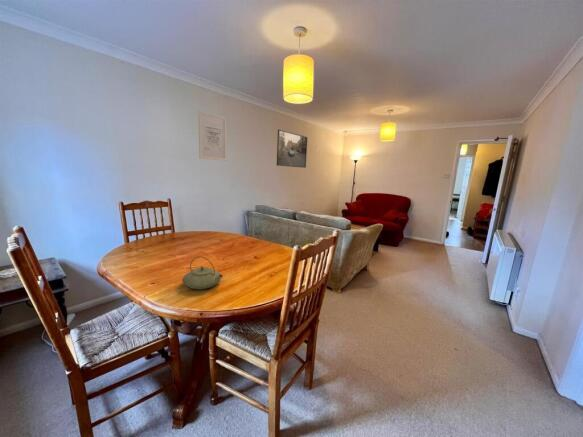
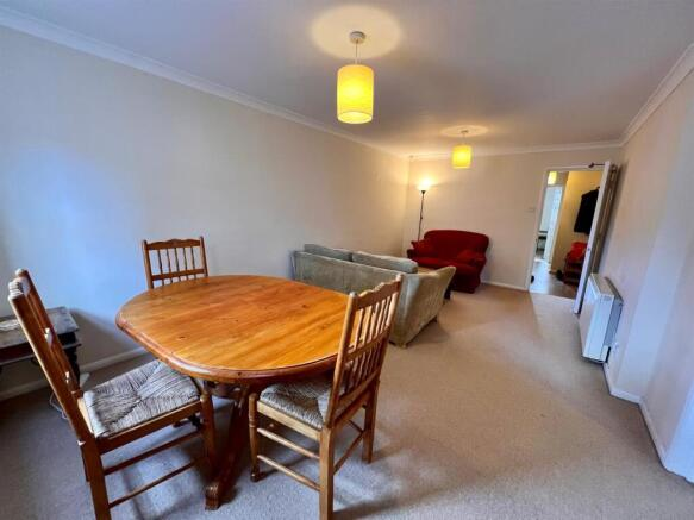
- wall art (213, 137)
- teapot (204, 270)
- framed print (293, 150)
